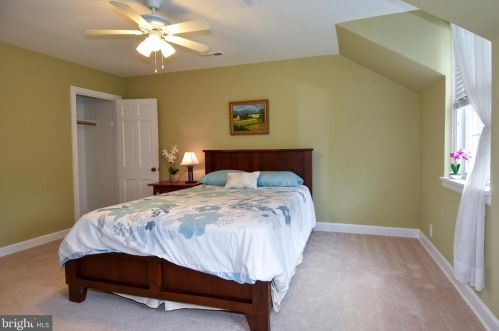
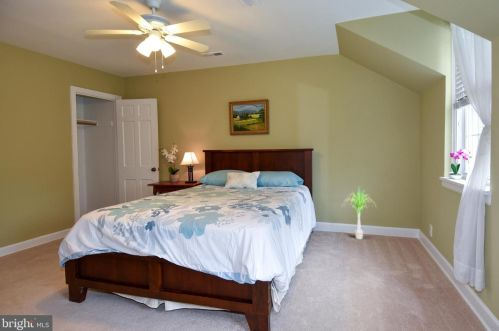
+ potted plant (358, 211)
